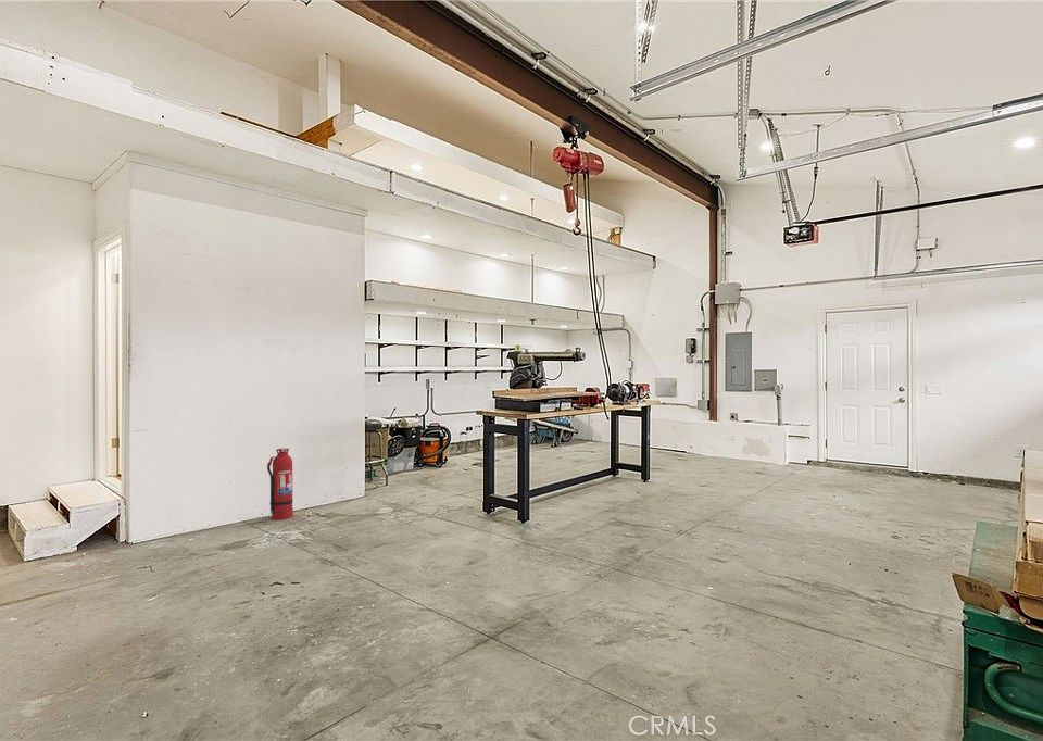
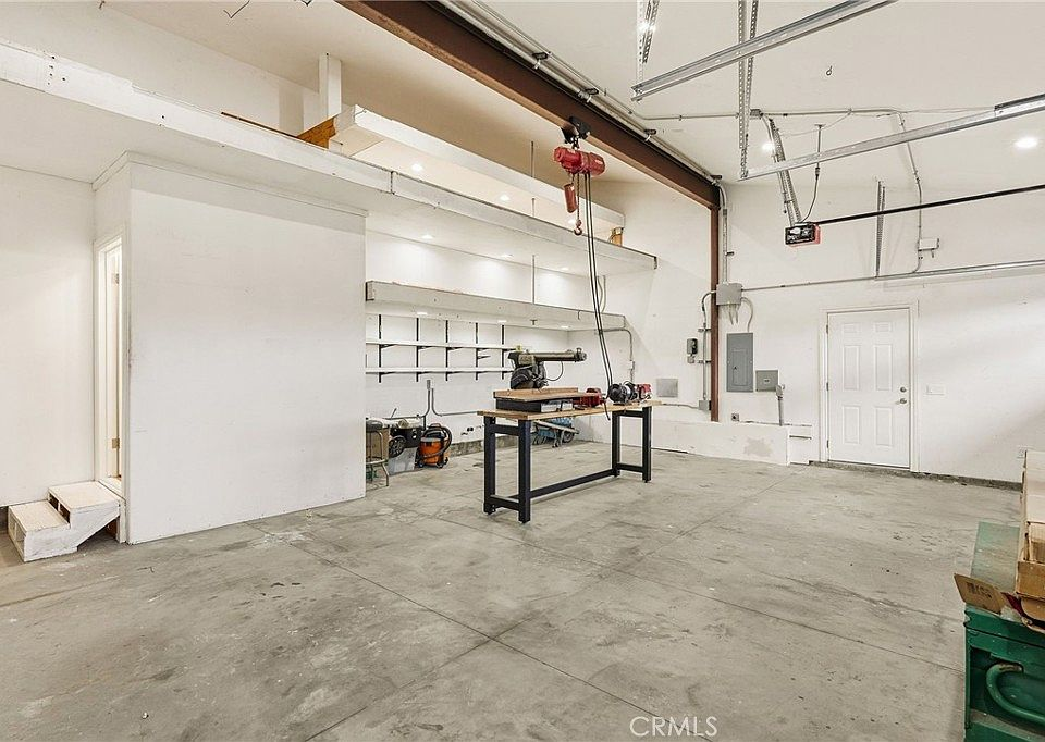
- fire extinguisher (279, 483)
